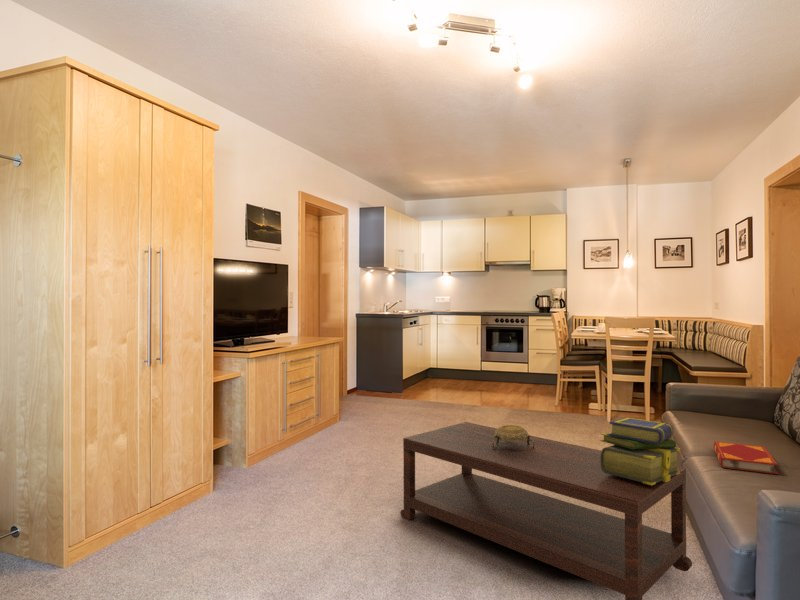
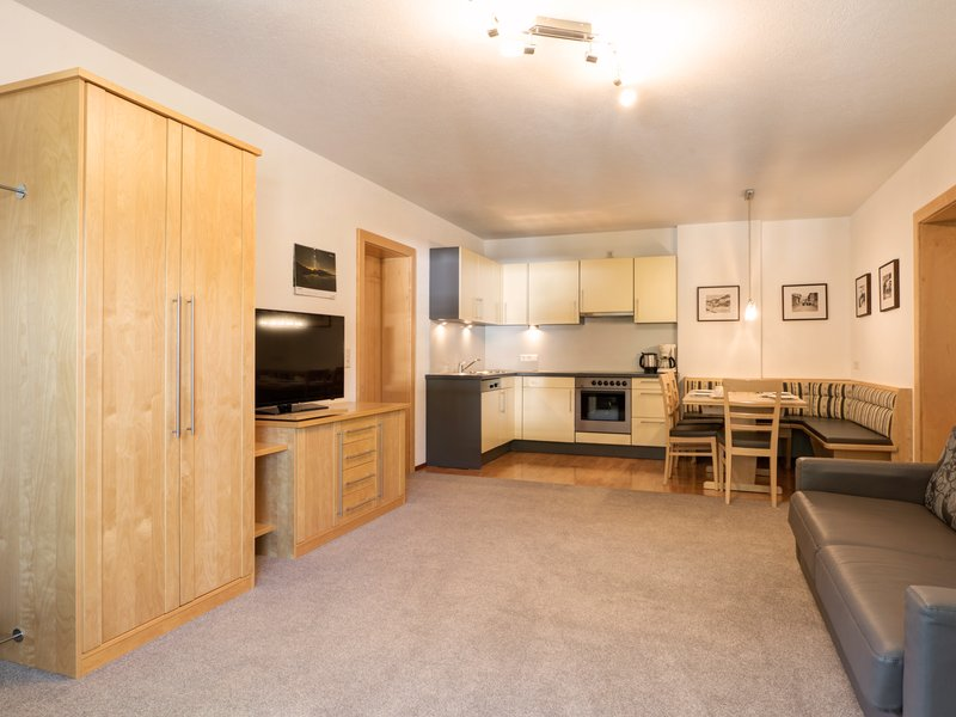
- hardback book (743, 456)
- stack of books (639, 446)
- decorative bowl (508, 435)
- coffee table (530, 496)
